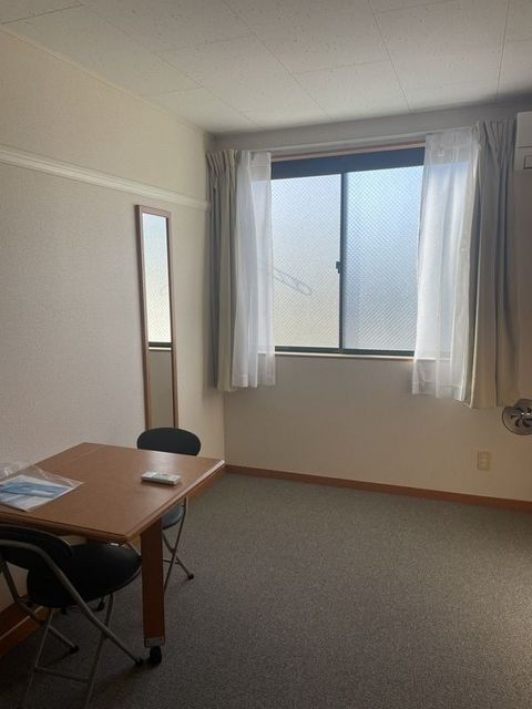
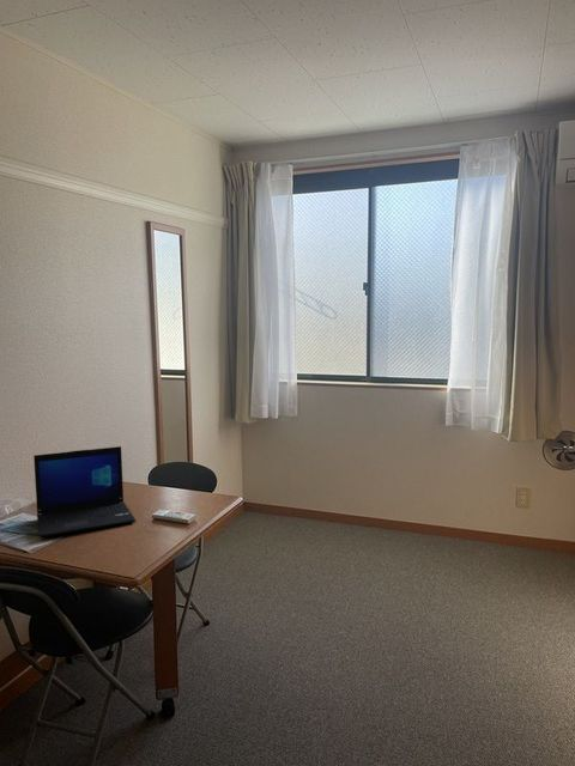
+ laptop (84, 488)
